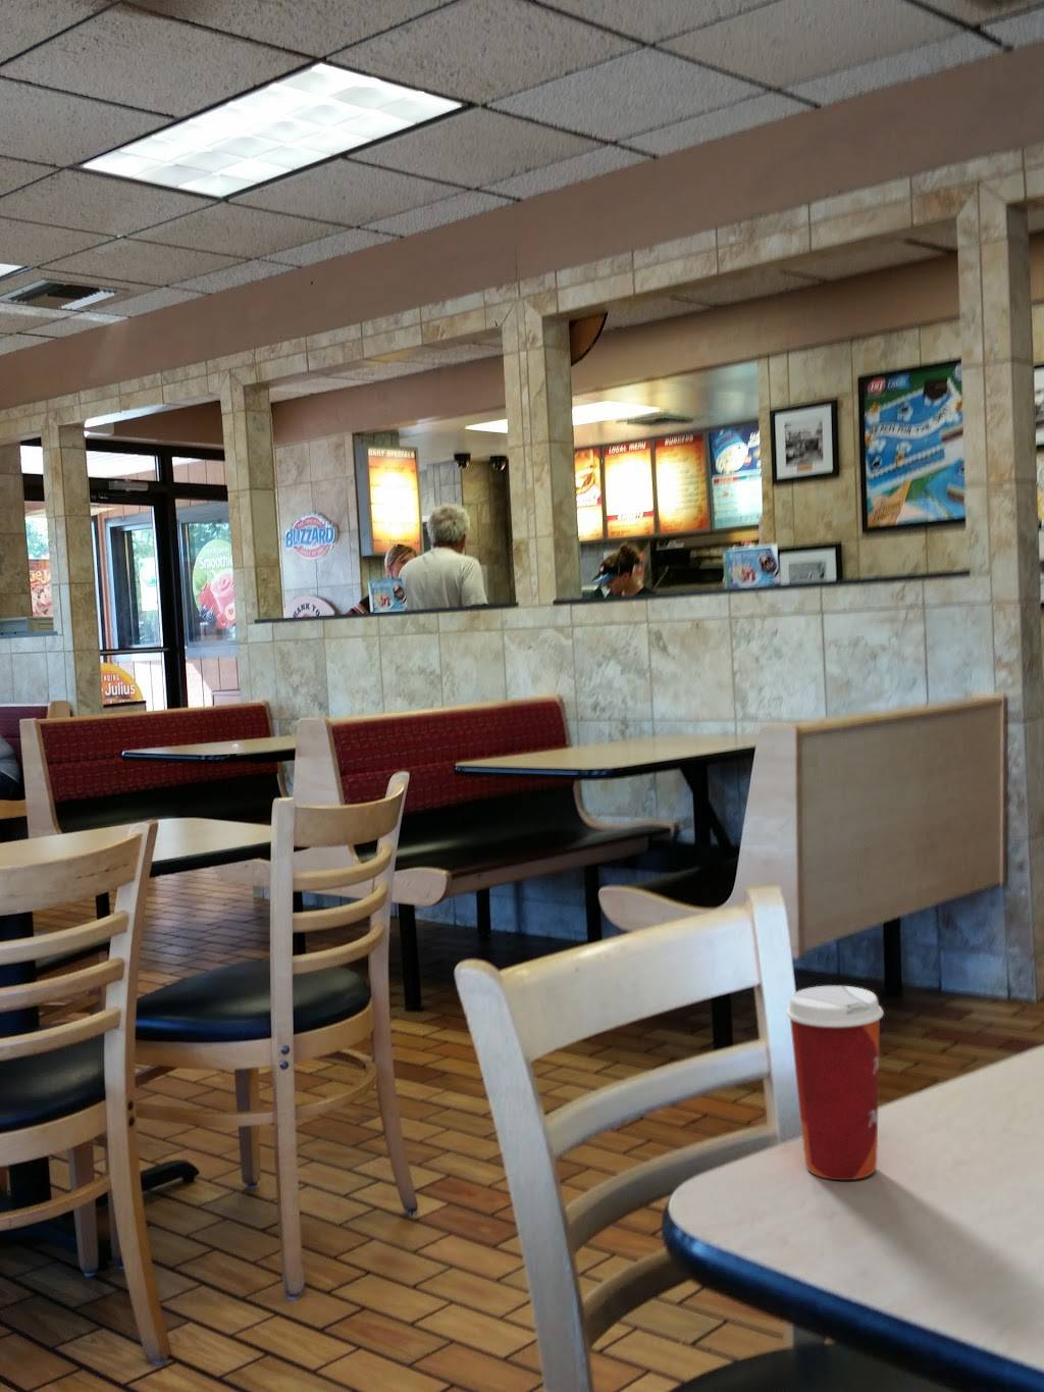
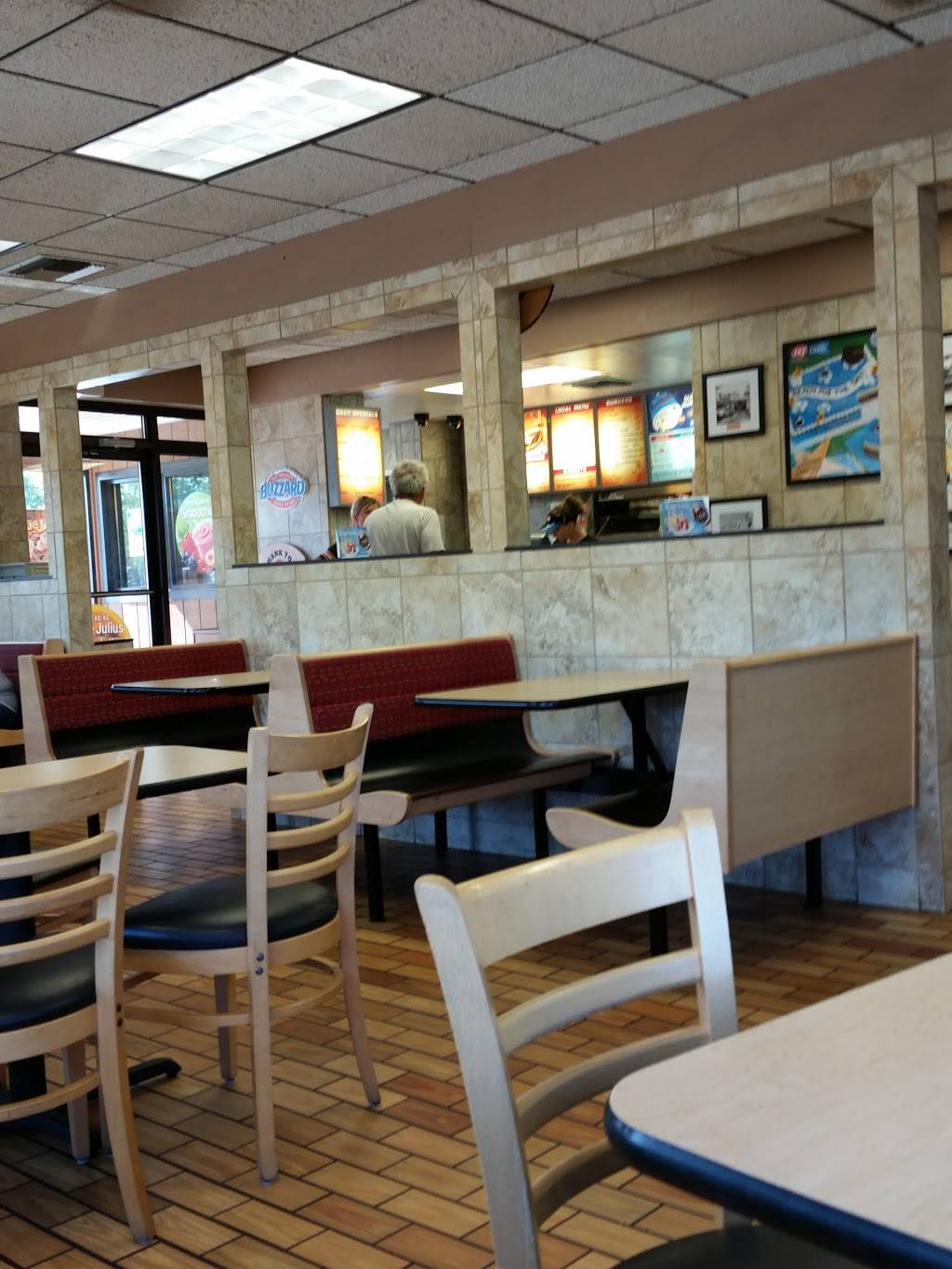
- paper cup (836, 1080)
